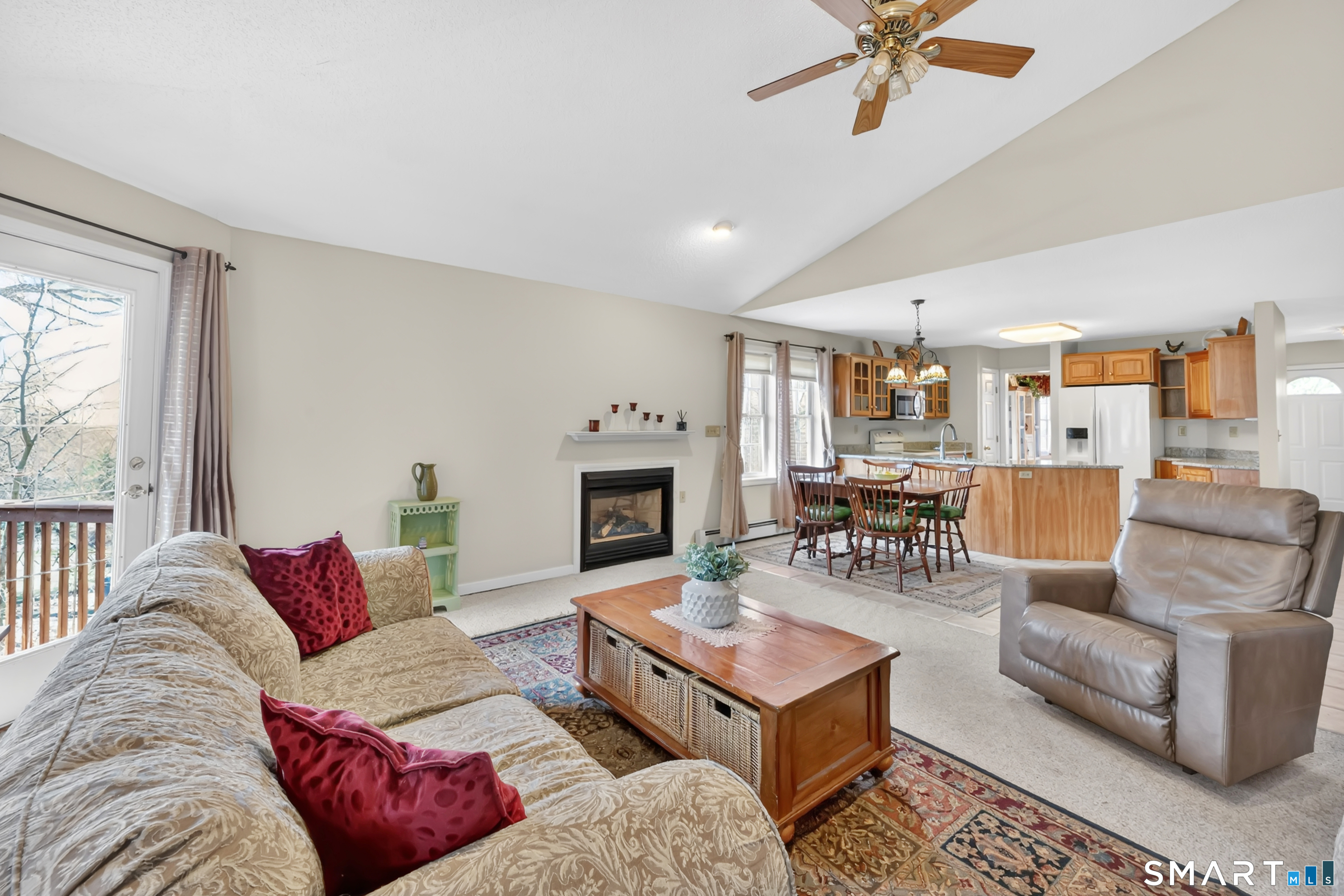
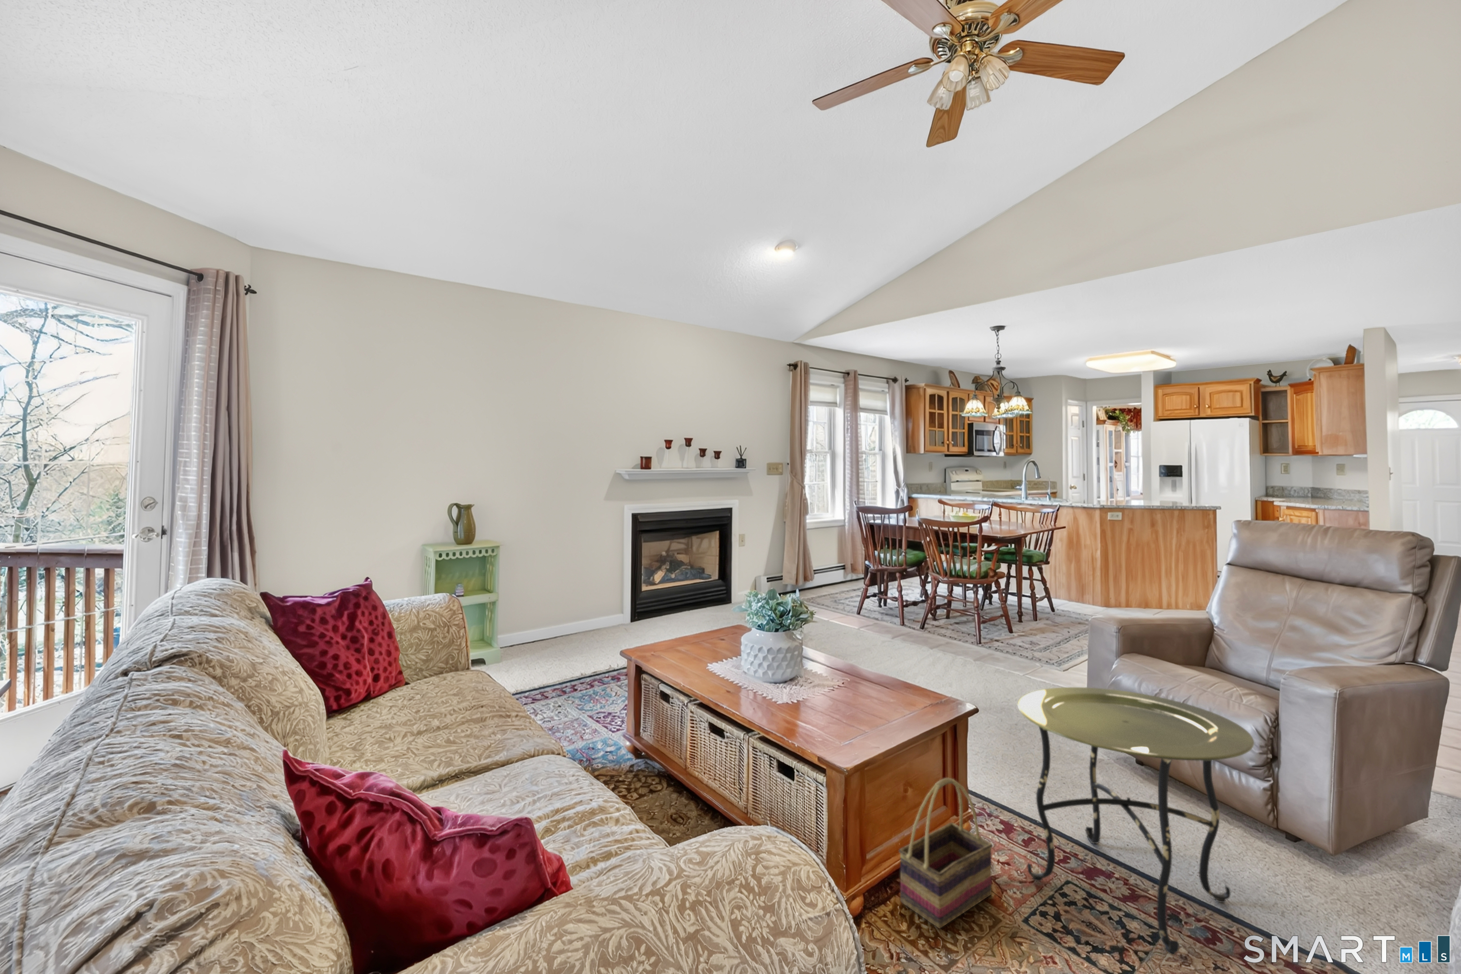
+ basket (946, 839)
+ side table (1126, 802)
